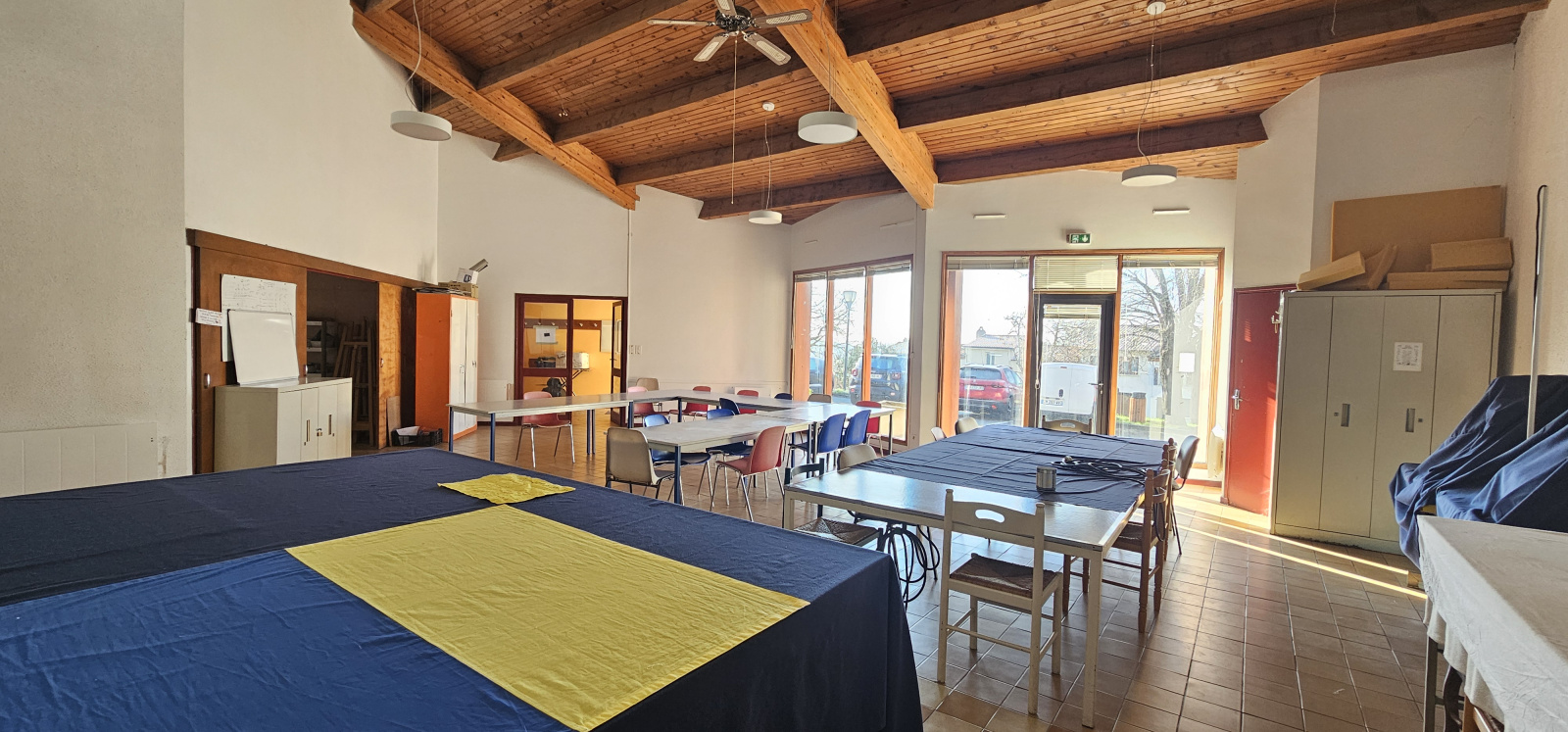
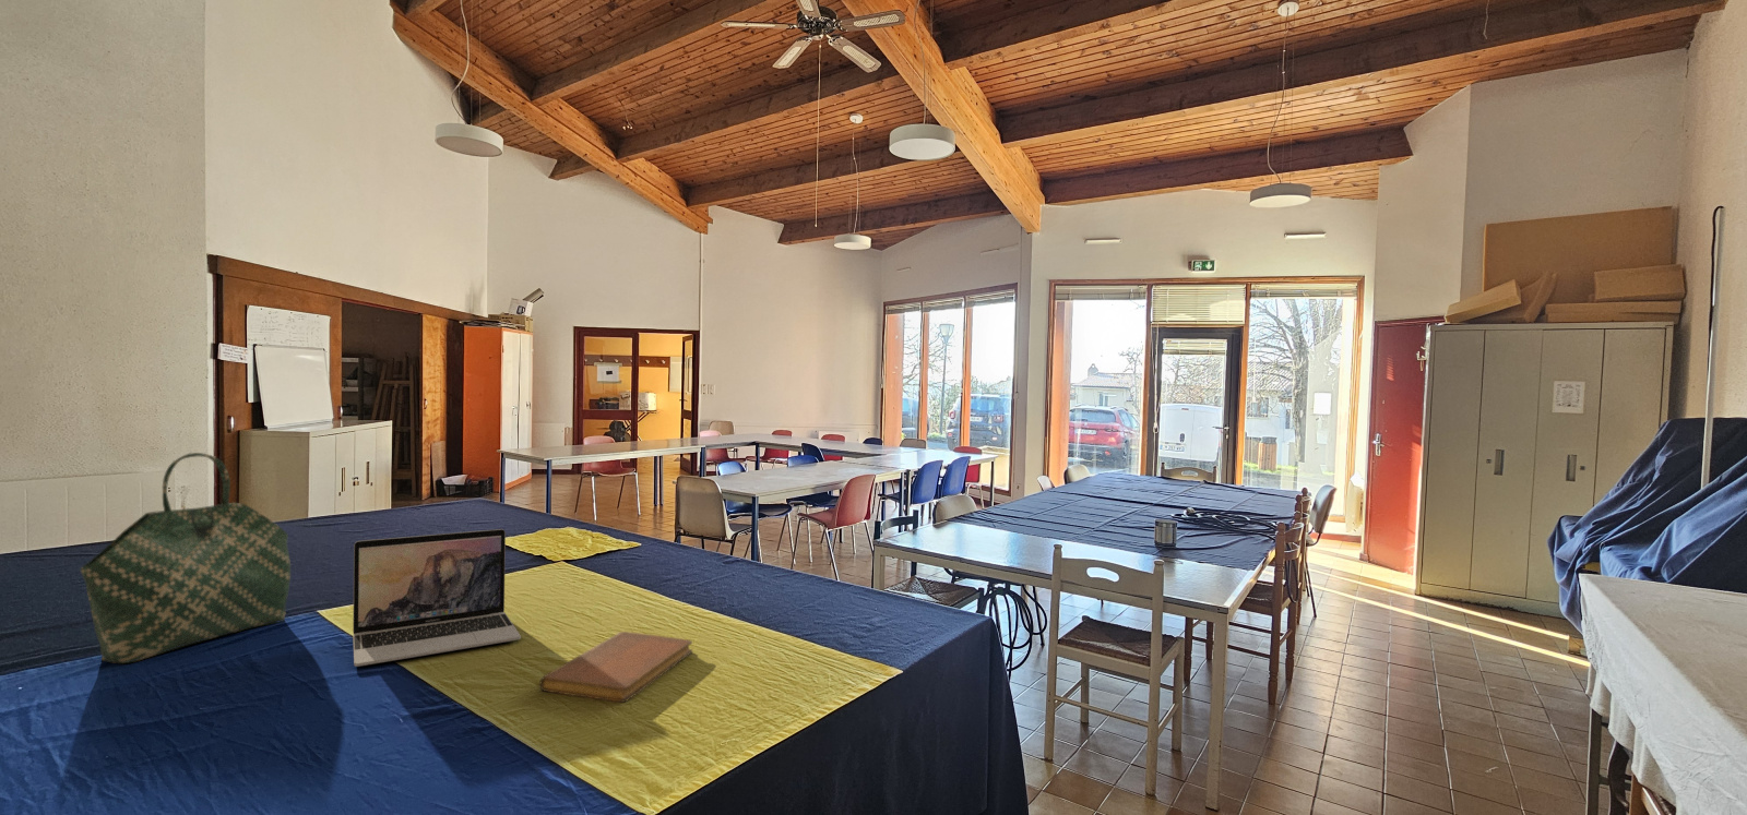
+ tote bag (197, 547)
+ laptop (438, 591)
+ notebook (622, 662)
